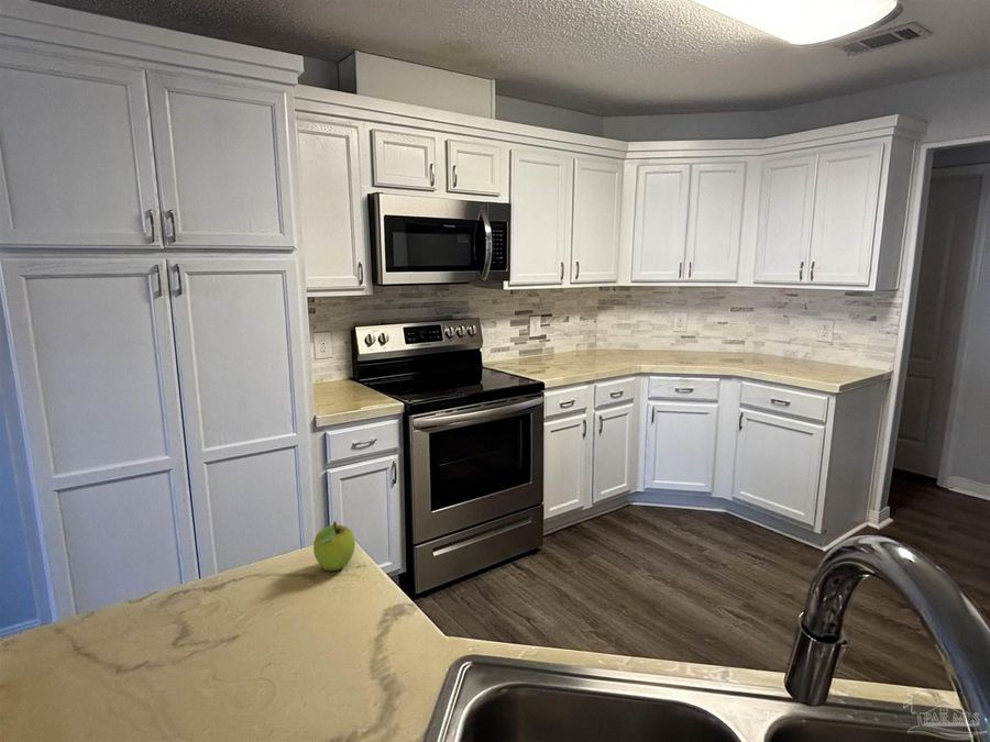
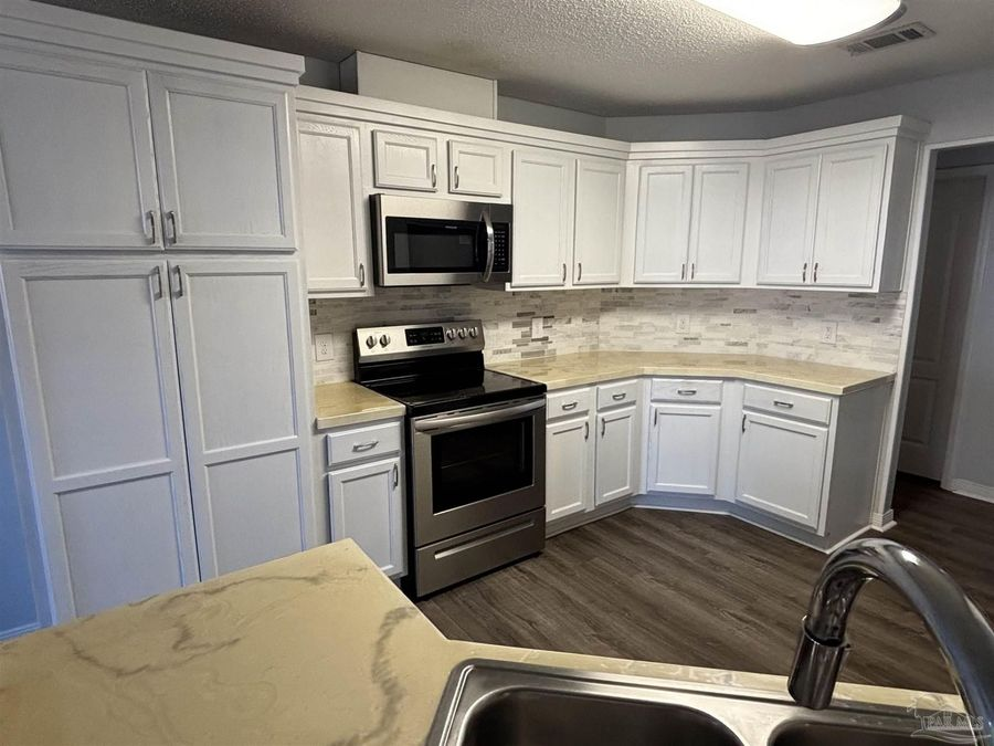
- fruit (332, 545)
